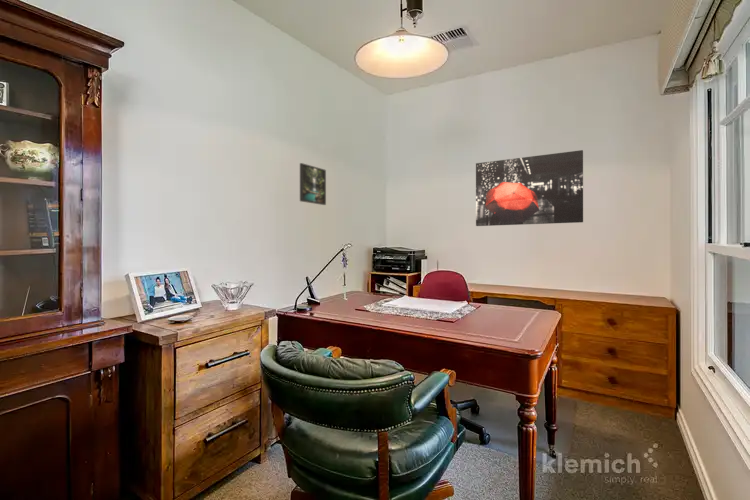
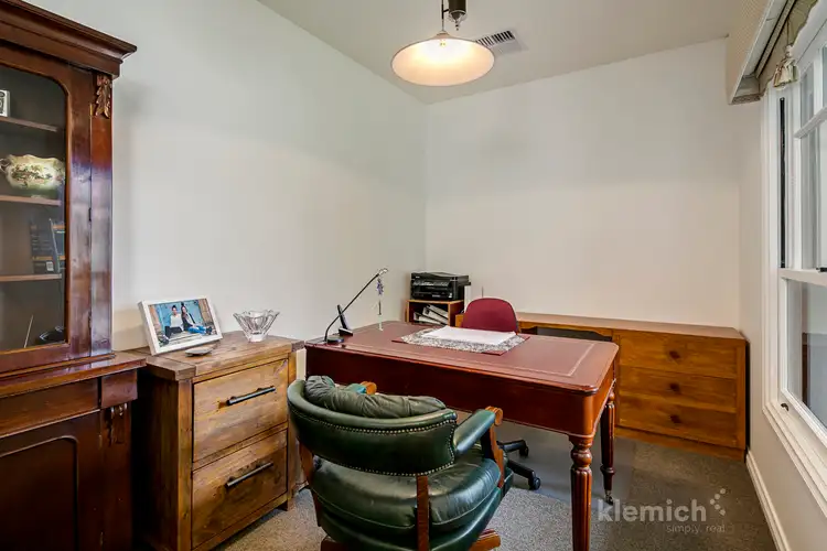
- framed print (313, 184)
- wall art (525, 190)
